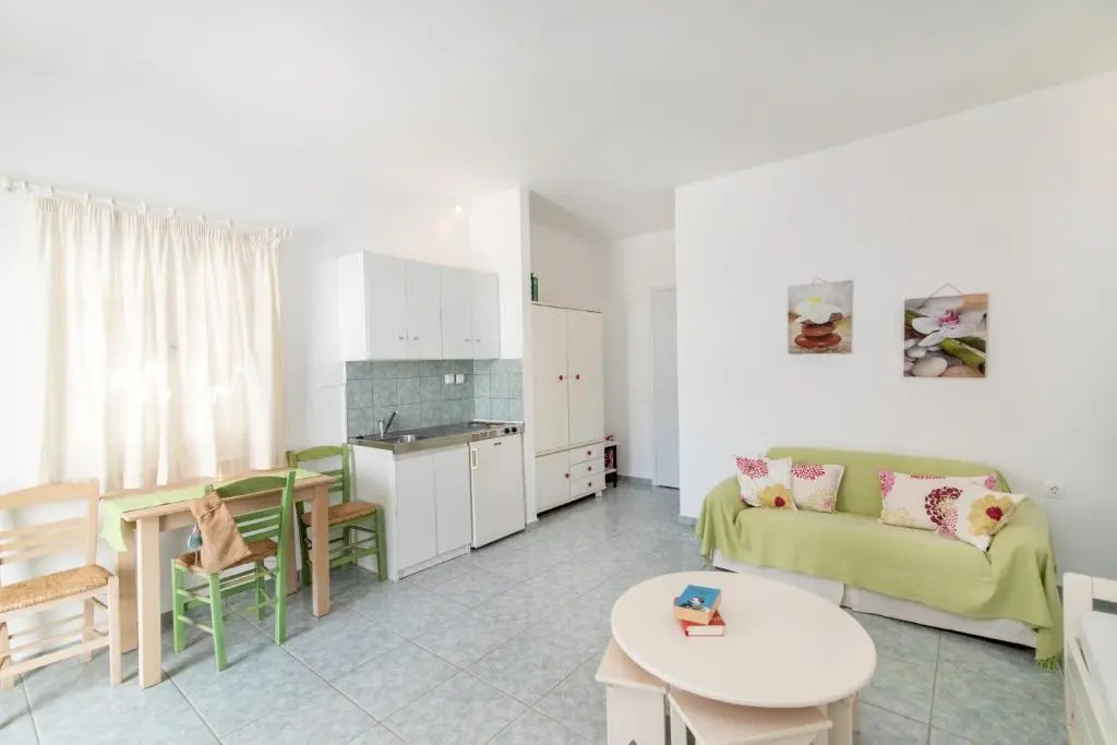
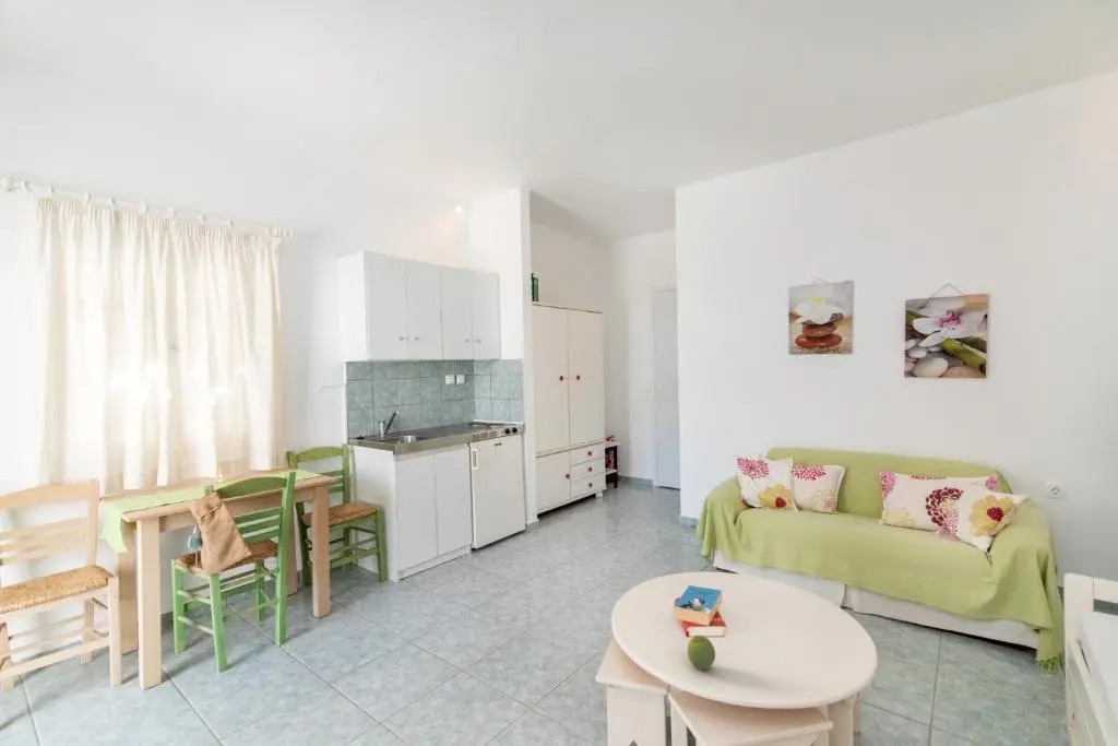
+ fruit (701, 651)
